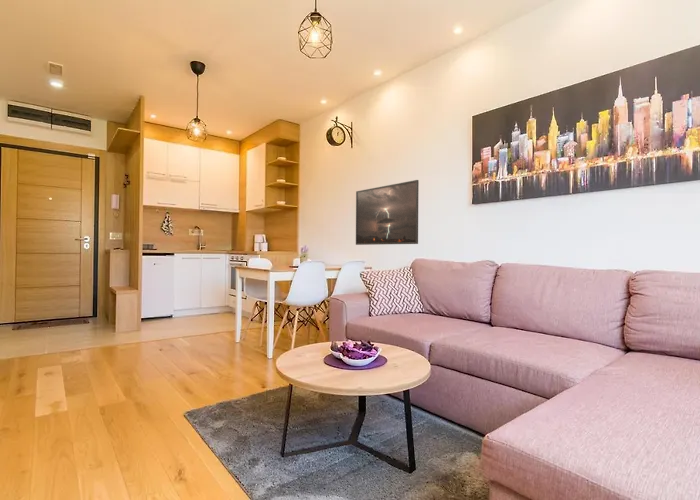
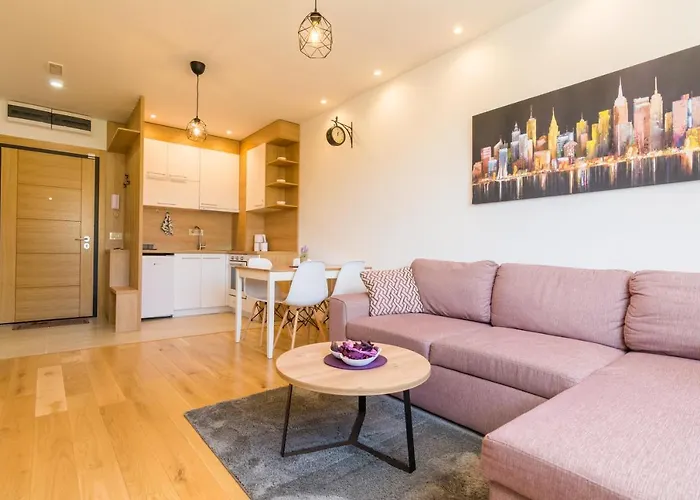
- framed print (384, 215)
